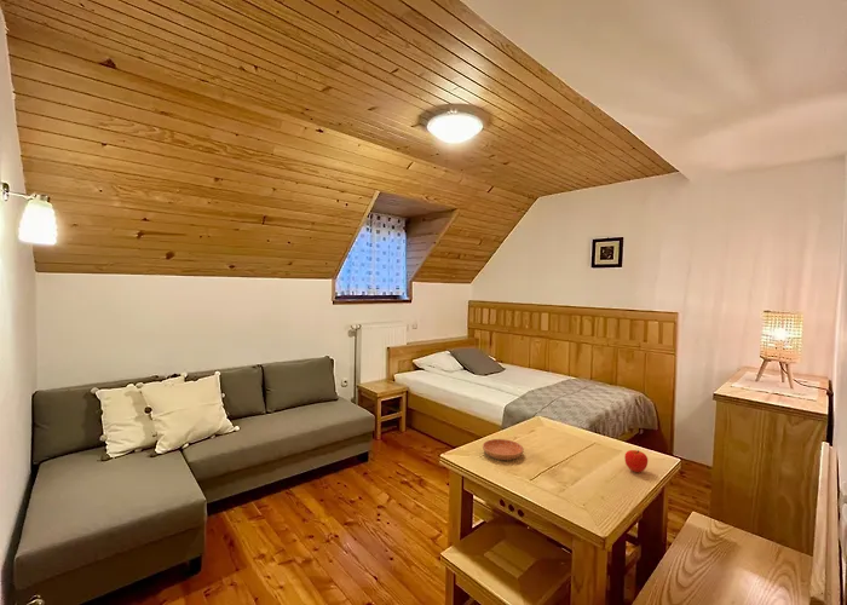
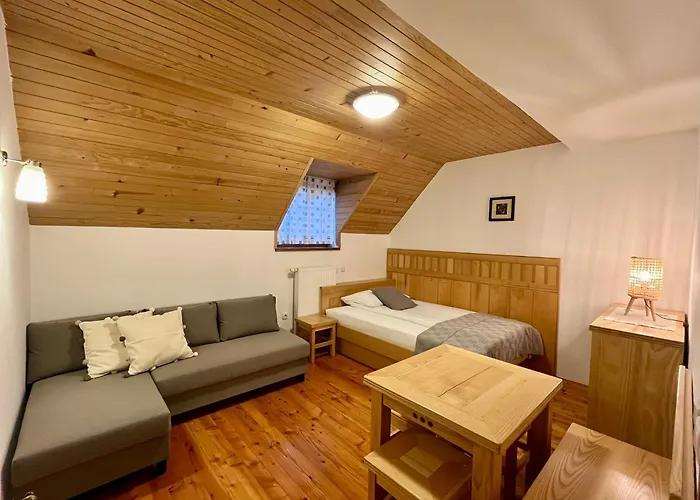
- fruit (635, 460)
- saucer (502, 450)
